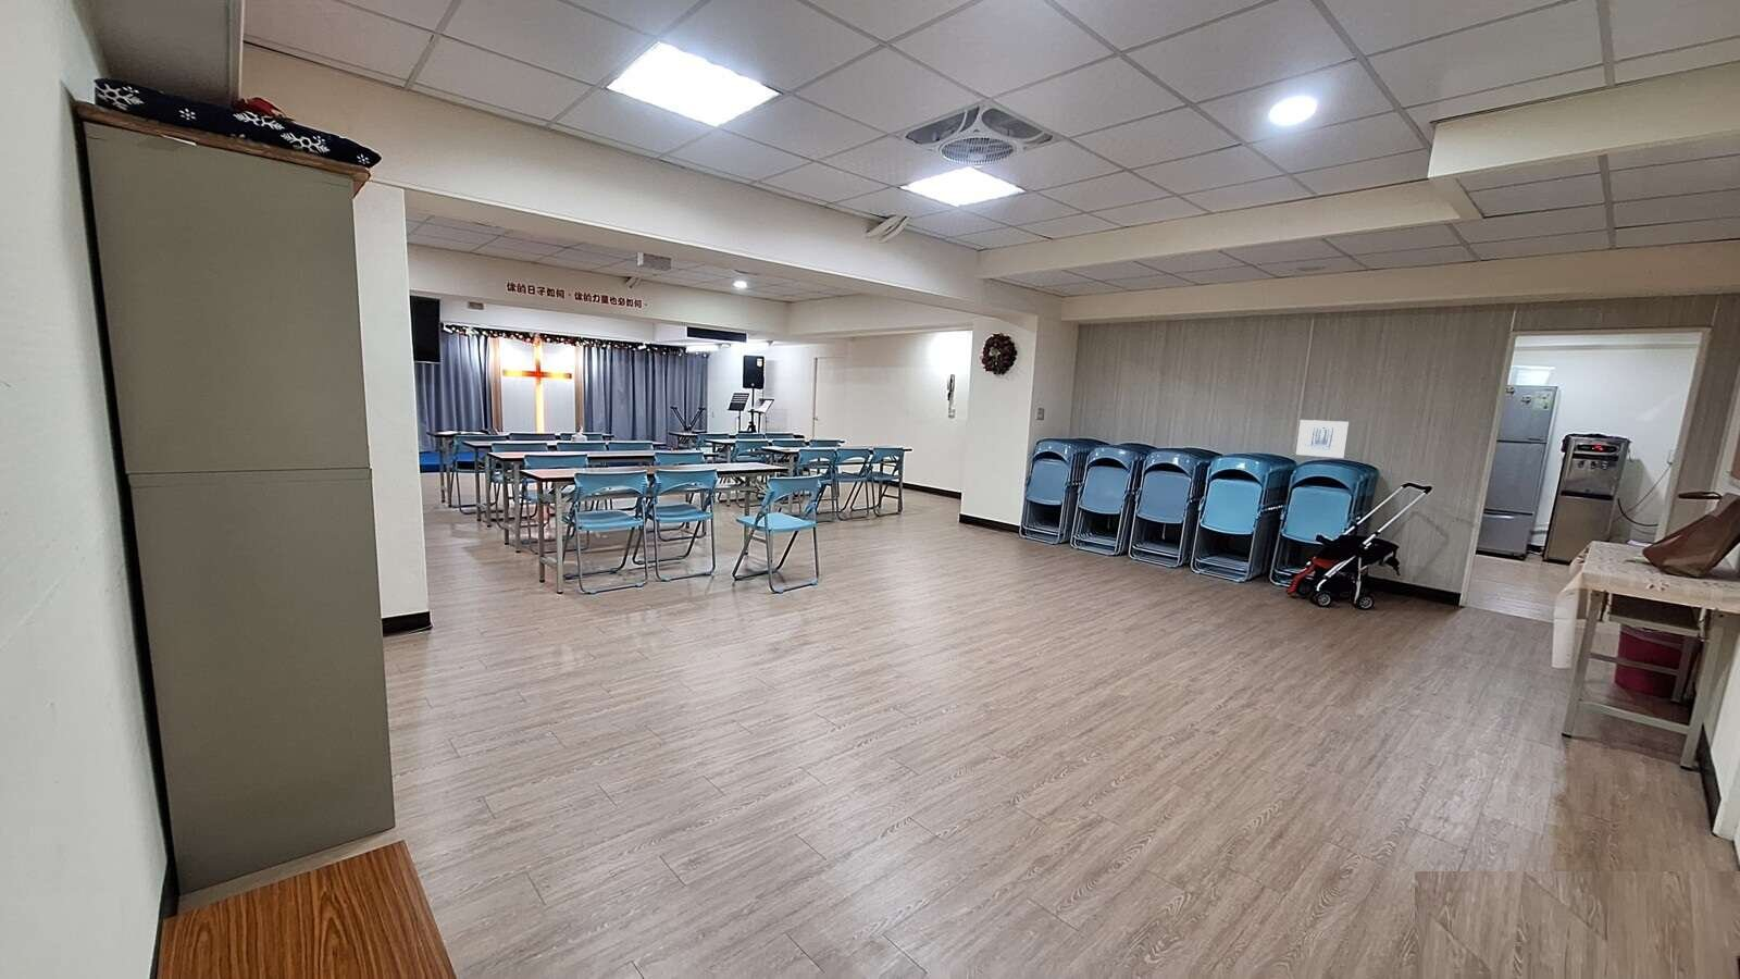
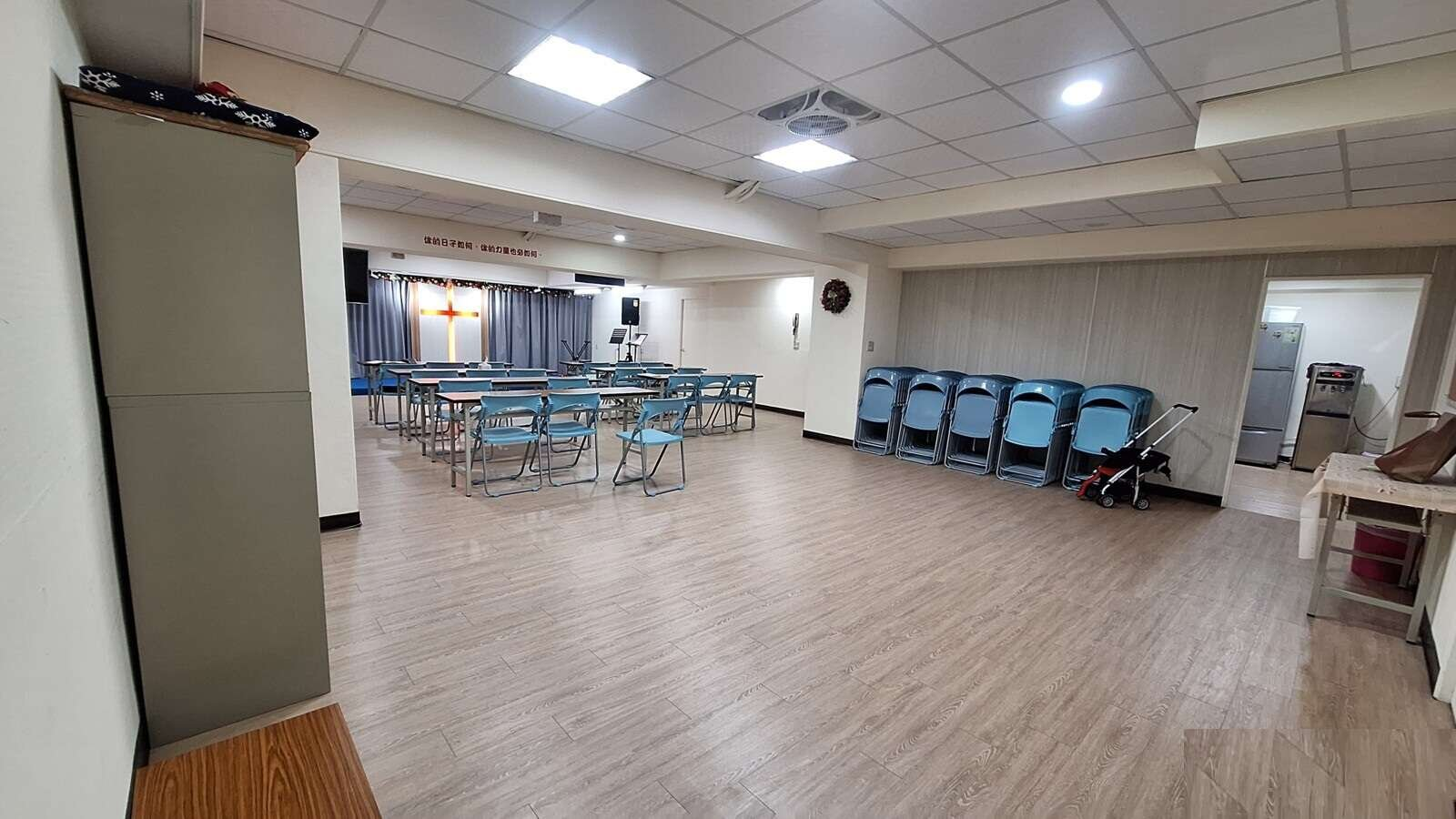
- wall art (1322, 439)
